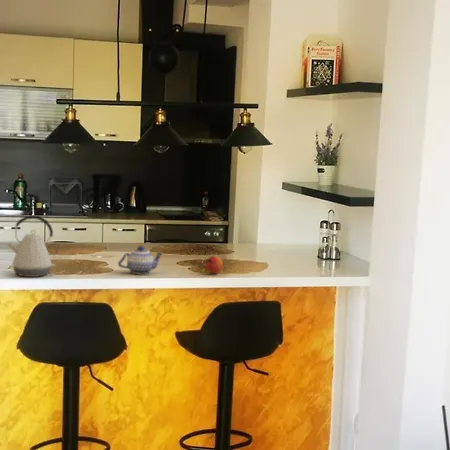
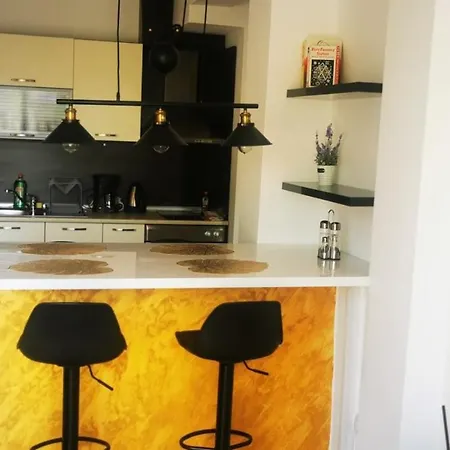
- kettle (31, 244)
- teapot (141, 259)
- fruit (213, 264)
